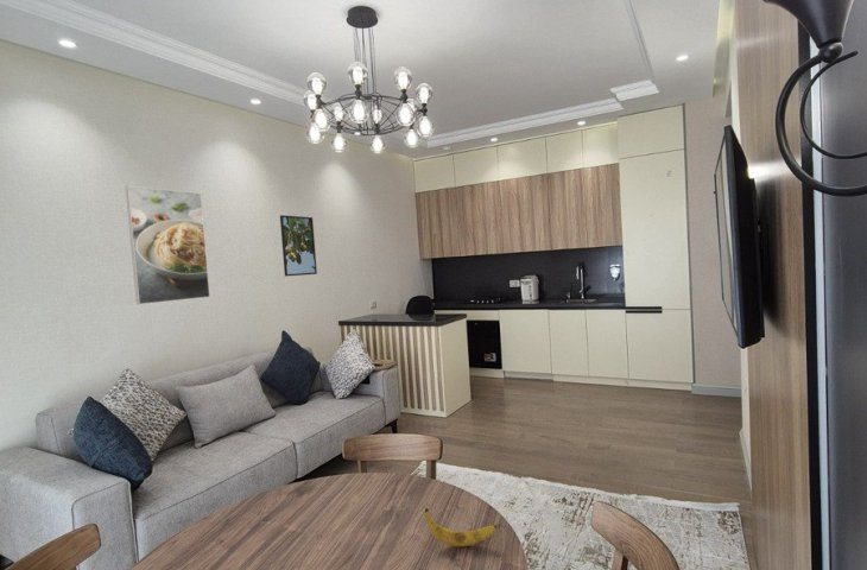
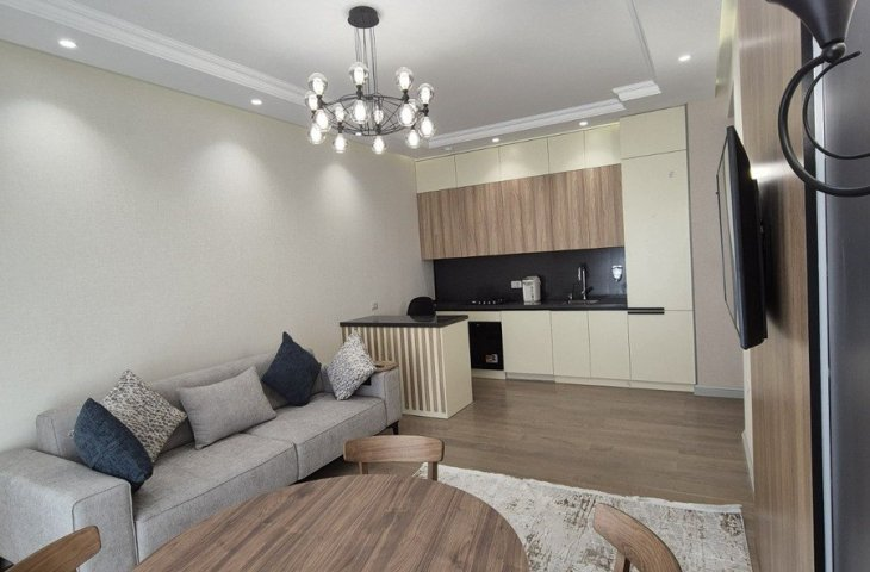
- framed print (298, 246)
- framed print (170, 245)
- banana (460, 531)
